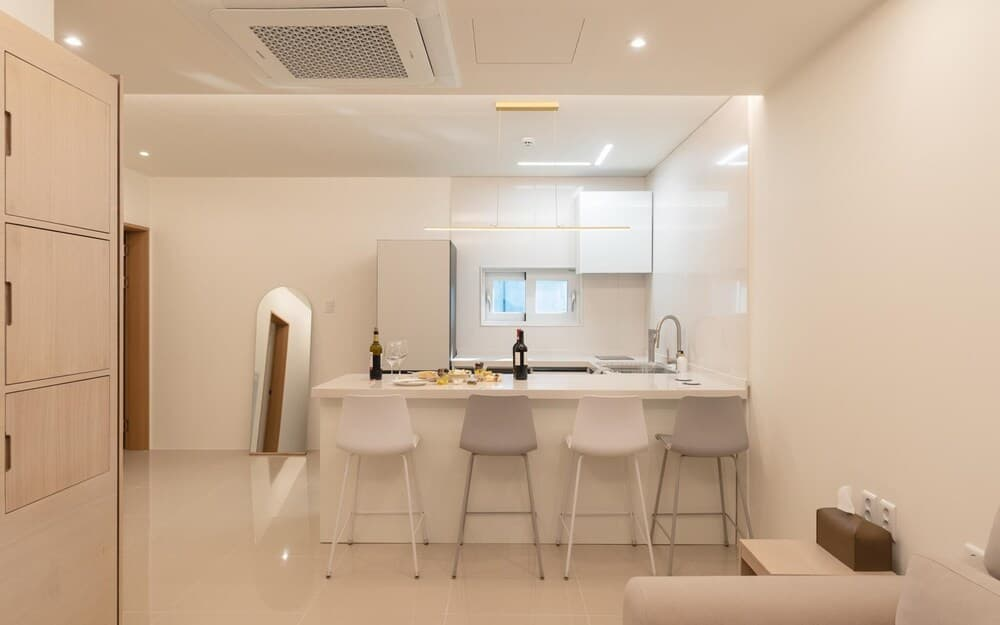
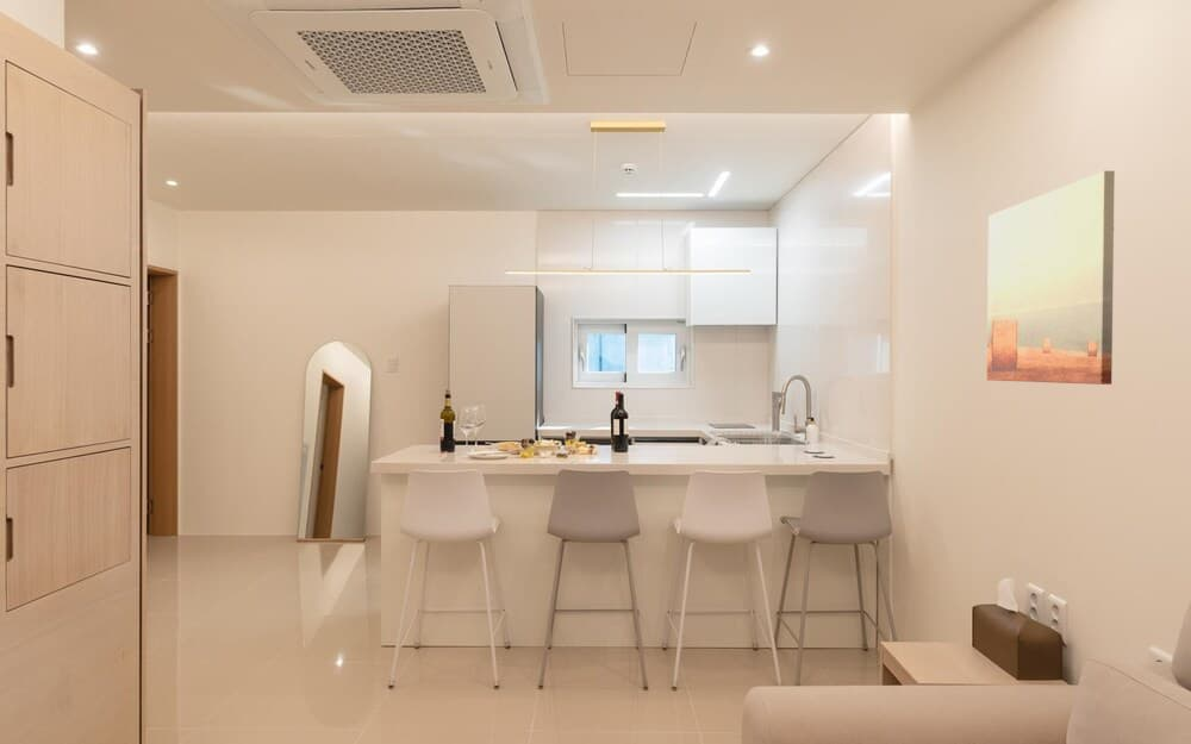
+ wall art (1042, 288)
